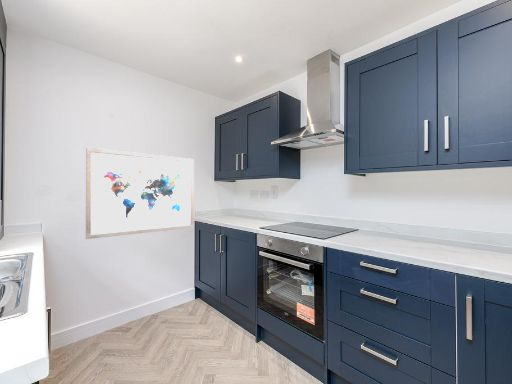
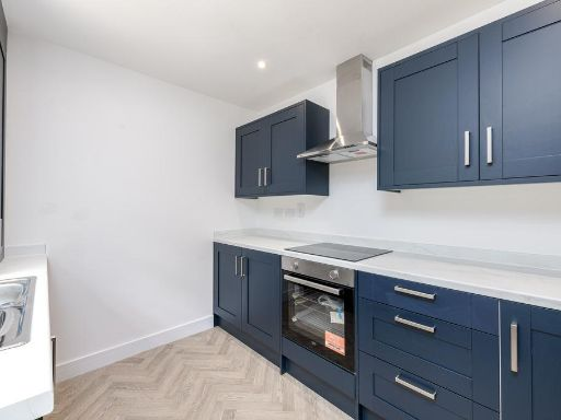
- wall art (147, 193)
